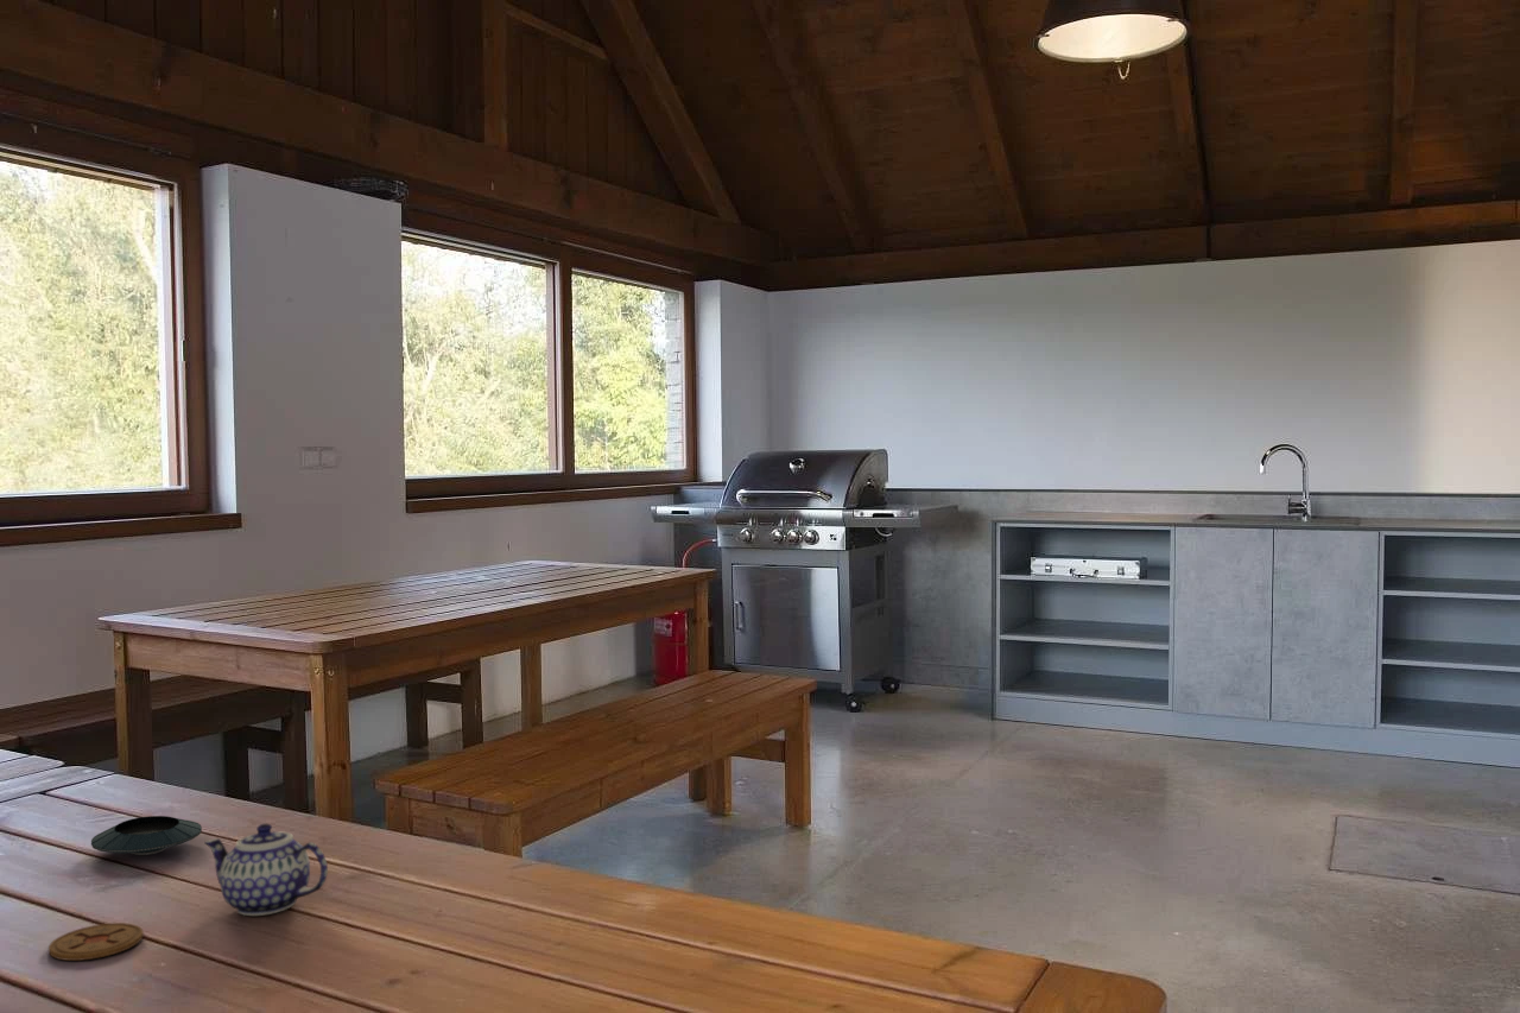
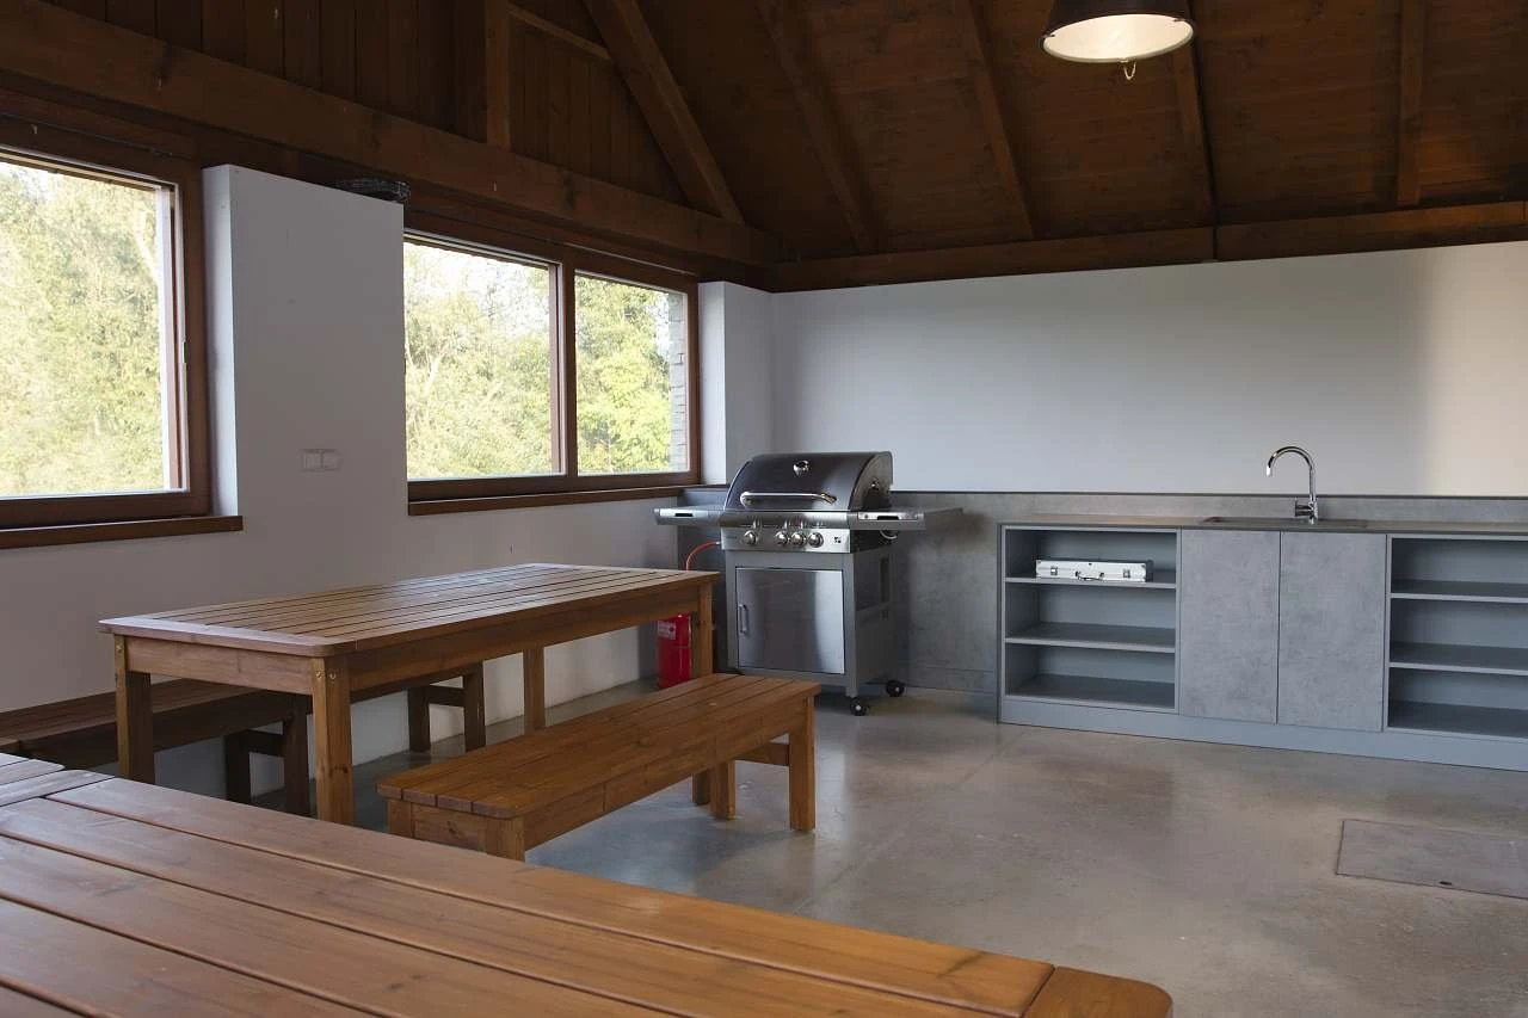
- coaster (96, 941)
- teapot (265, 865)
- saucer (147, 831)
